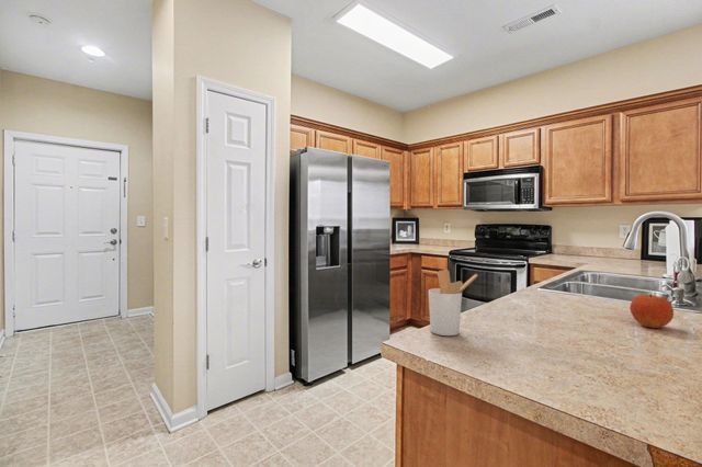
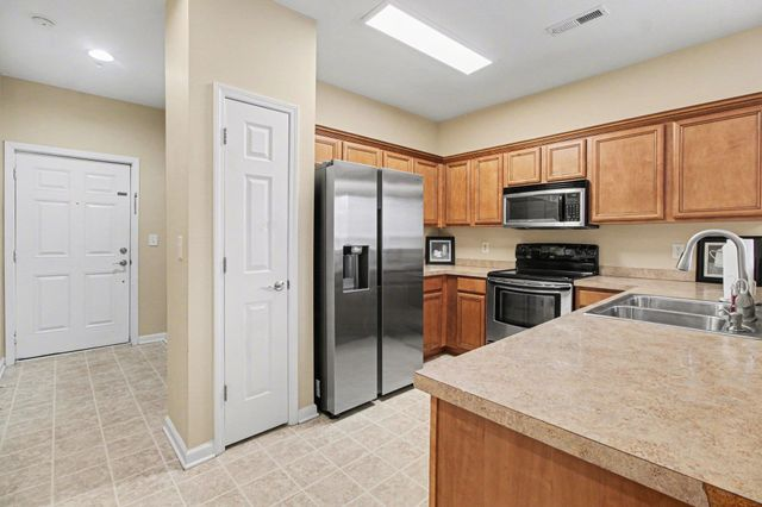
- utensil holder (453, 301)
- fruit (650, 310)
